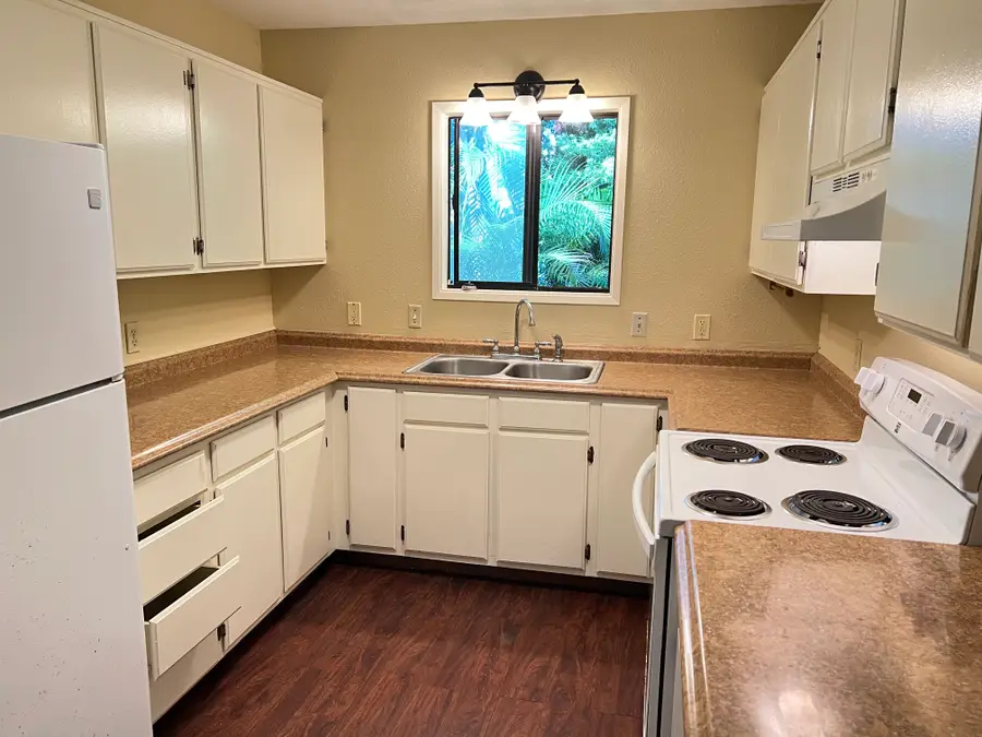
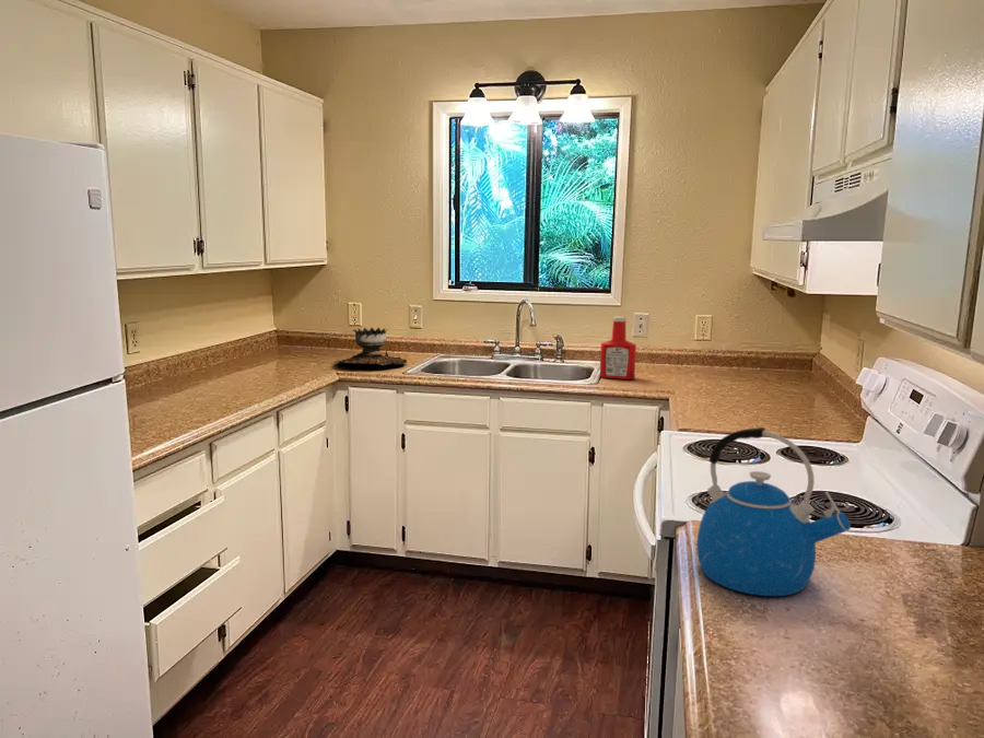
+ brazier (371, 345)
+ kettle (772, 505)
+ soap bottle (618, 347)
